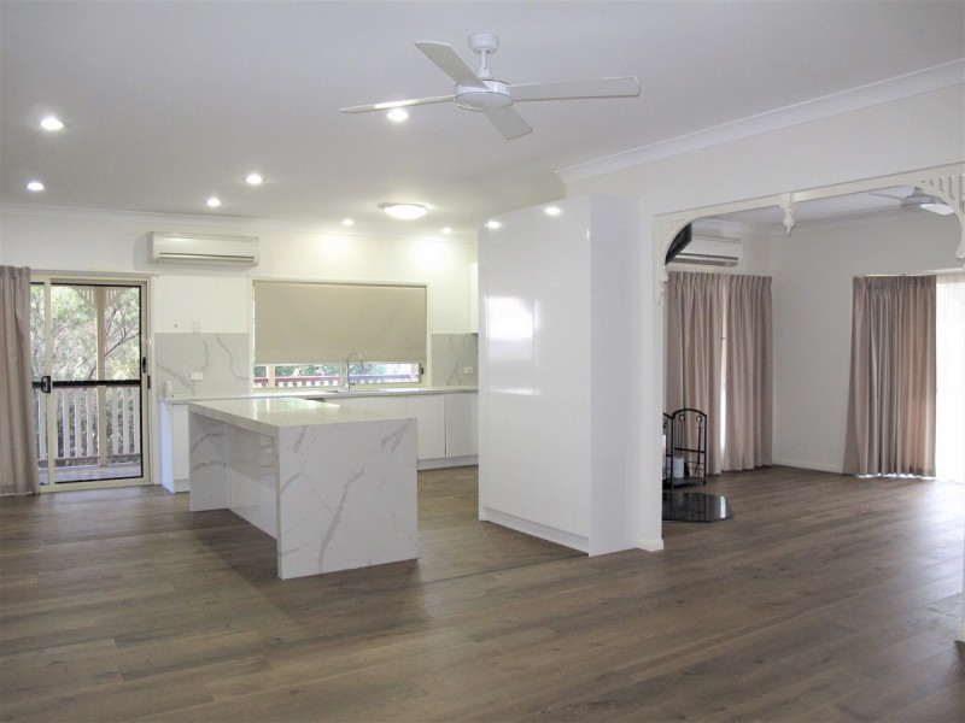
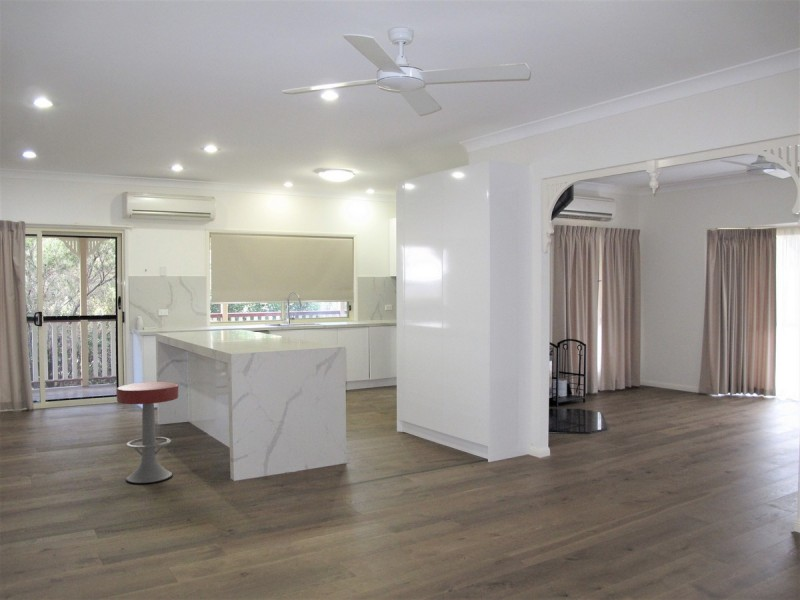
+ bar stool (148, 430)
